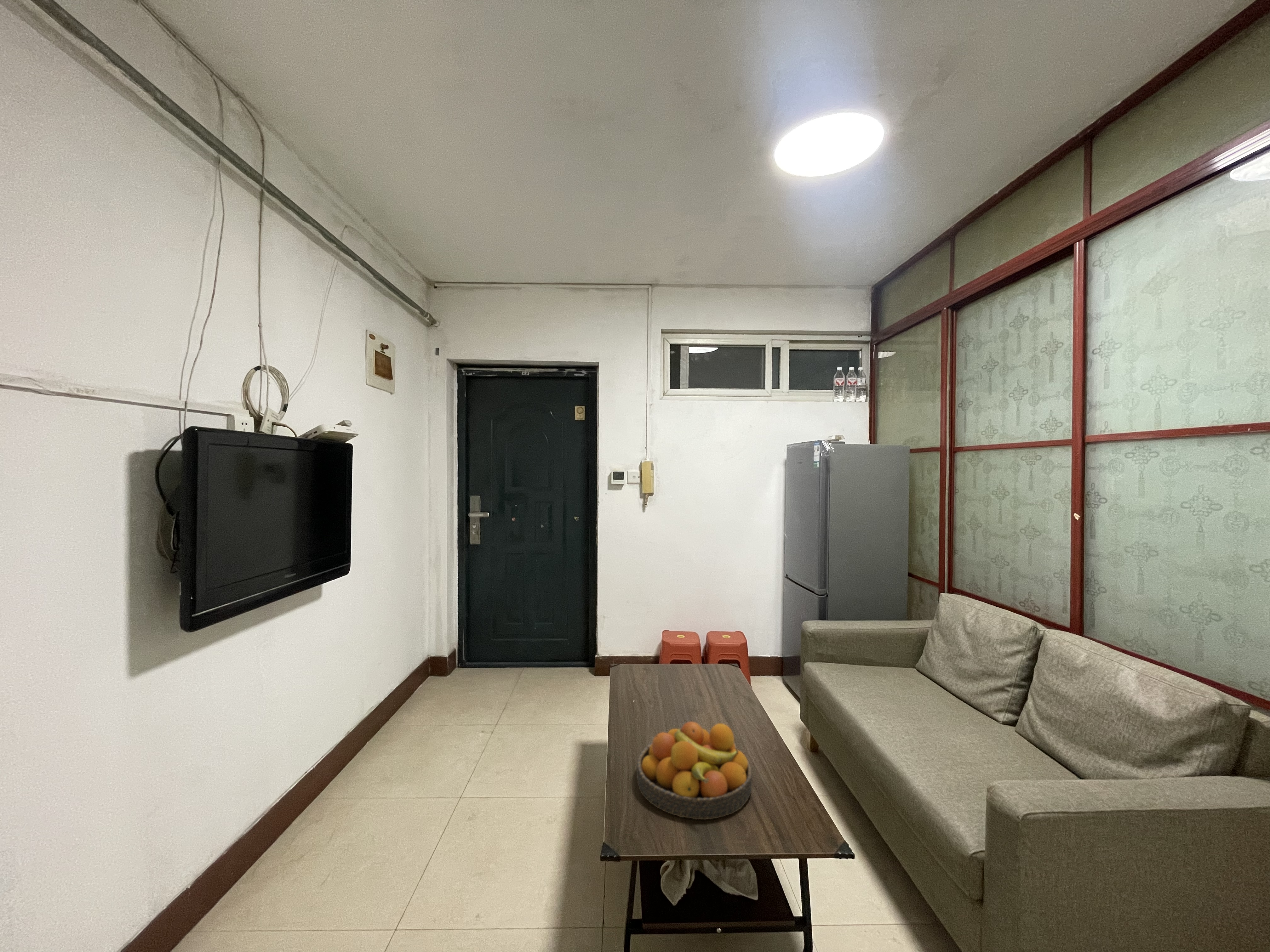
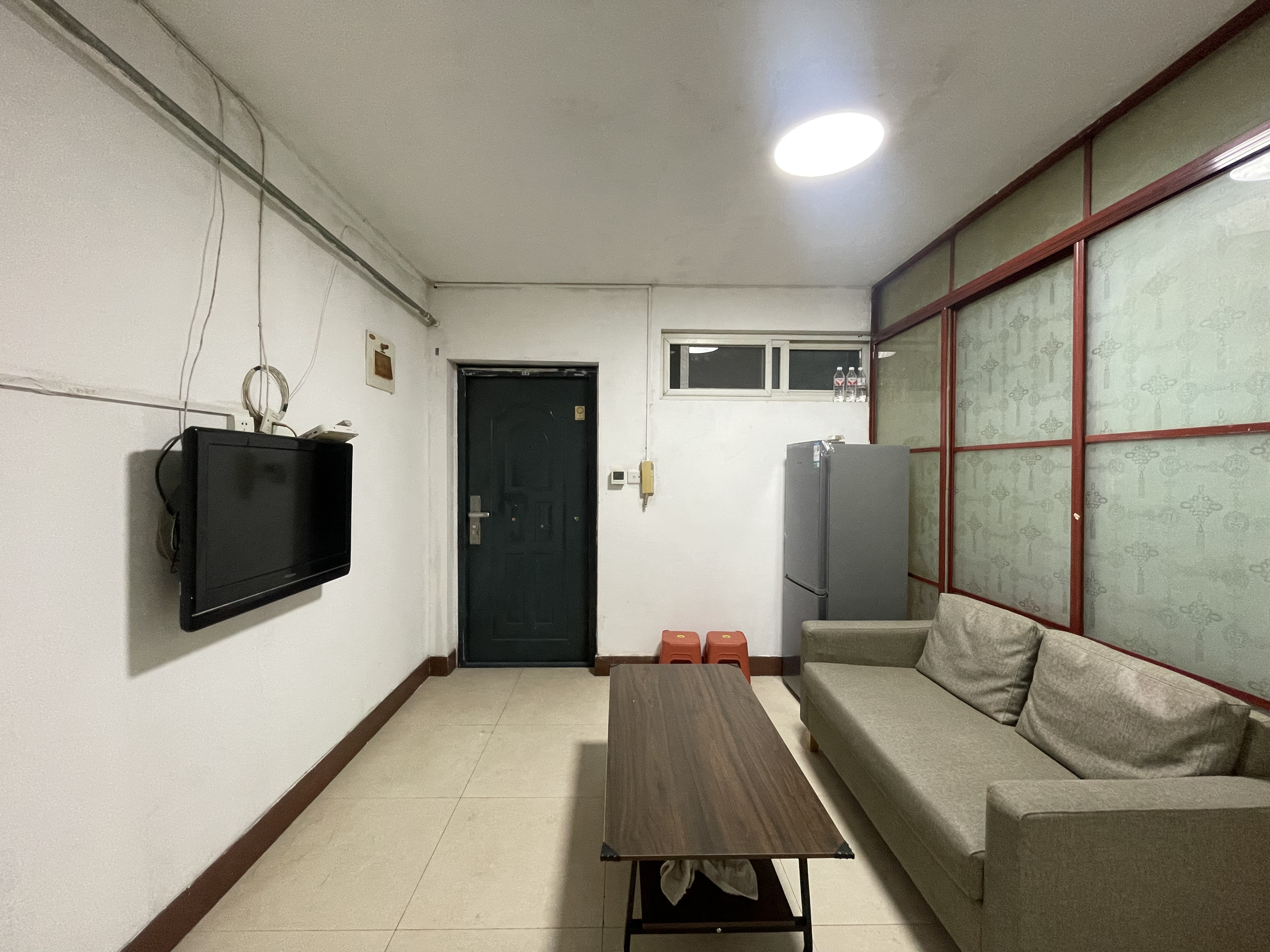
- fruit bowl (694, 756)
